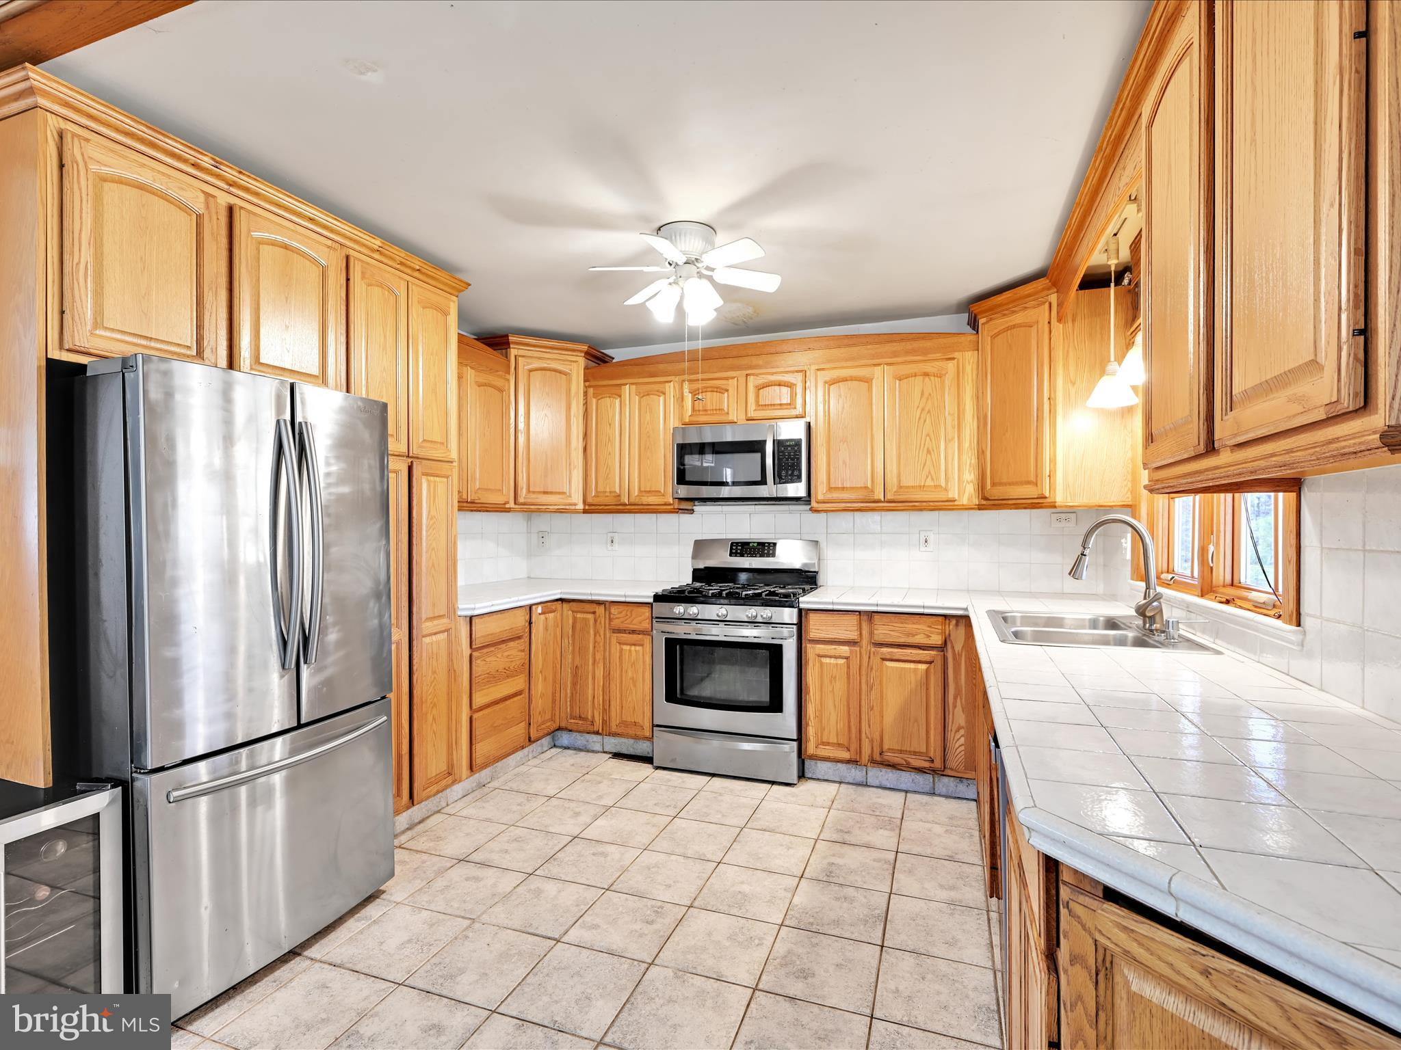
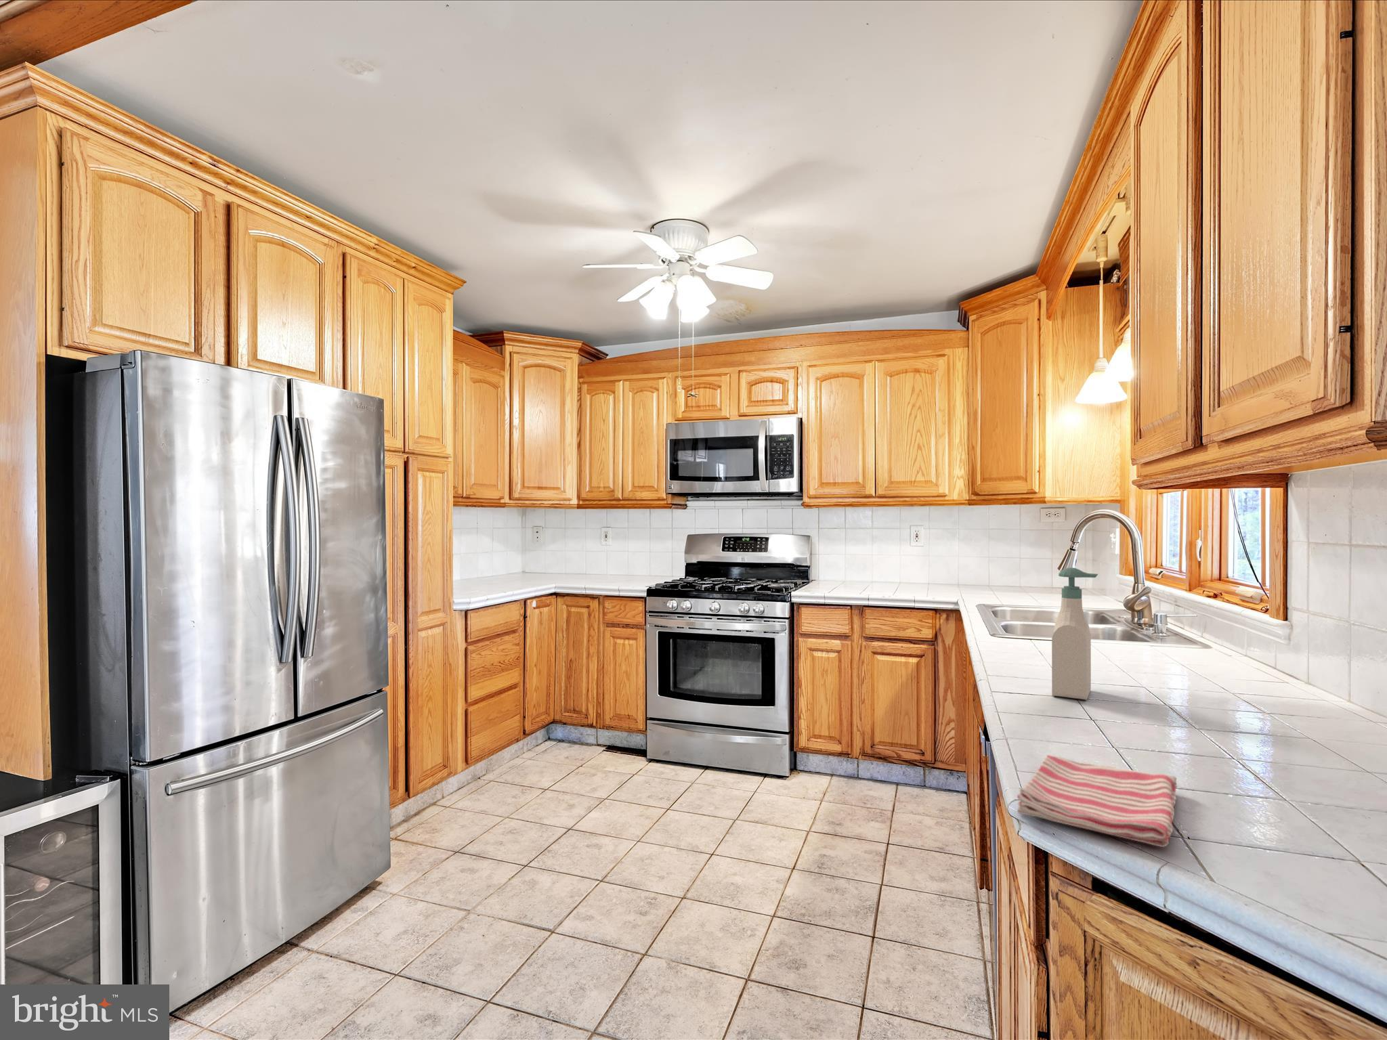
+ dish towel (1099, 790)
+ soap bottle (1076, 630)
